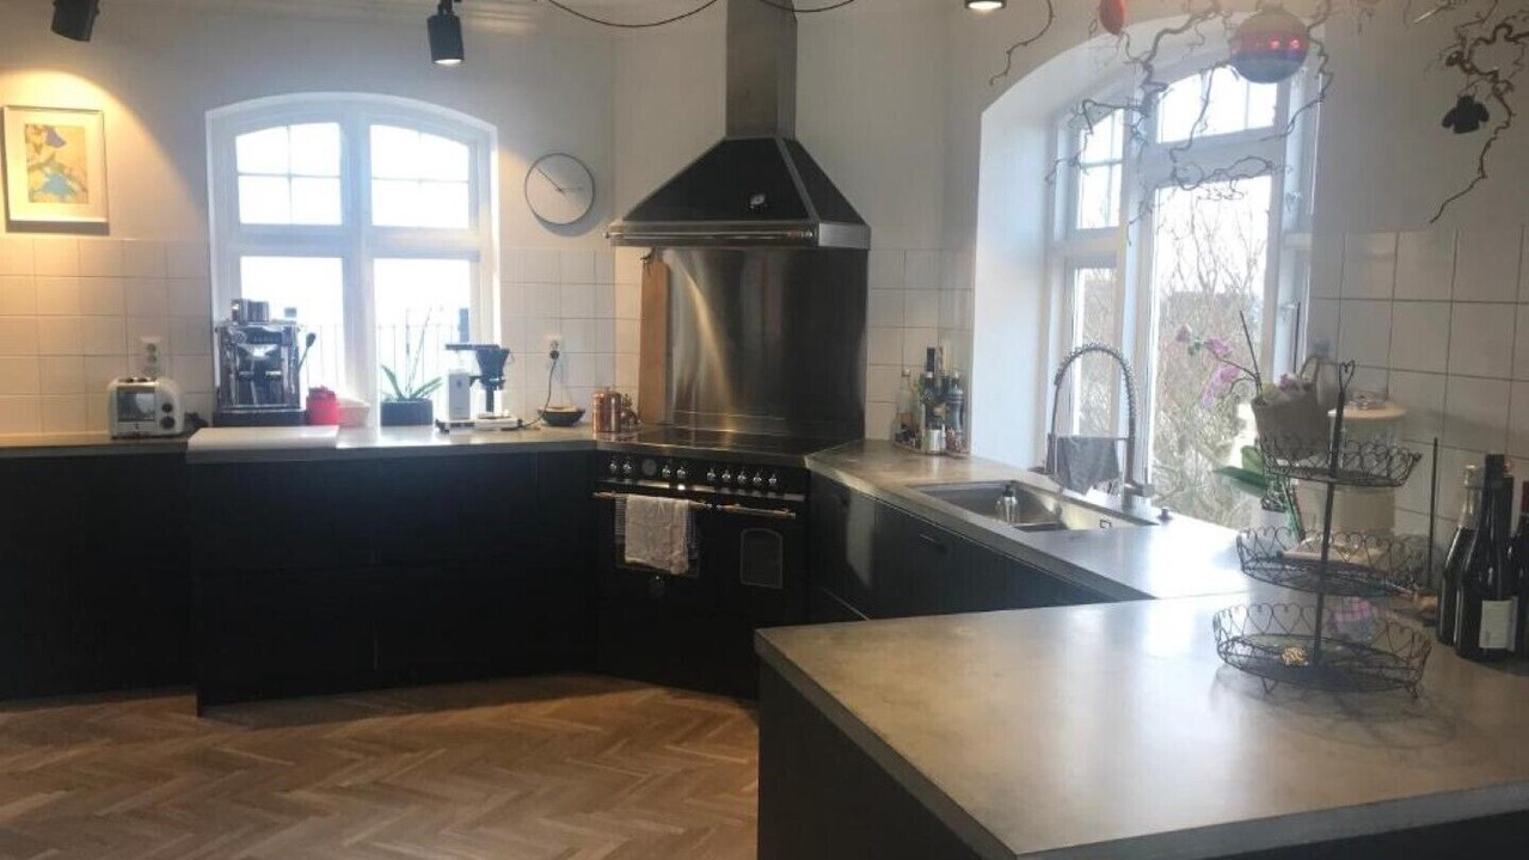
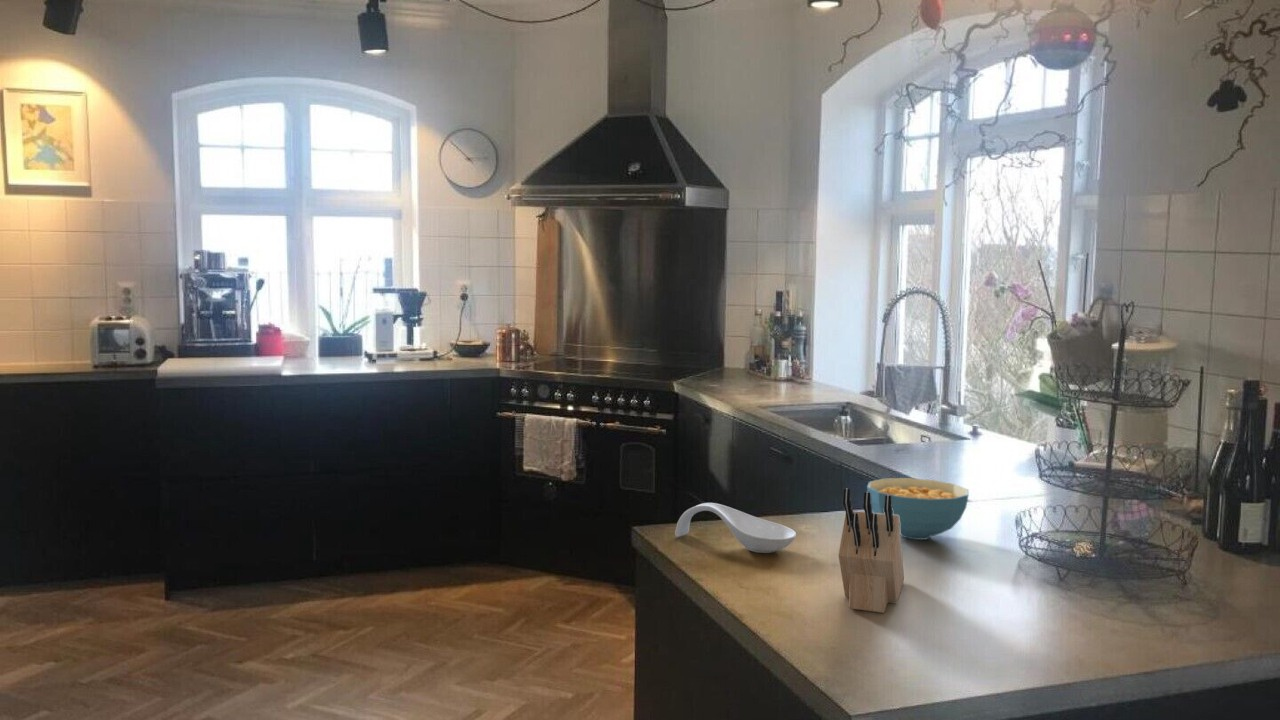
+ spoon rest (735, 526)
+ knife block (872, 539)
+ cereal bowl (916, 512)
